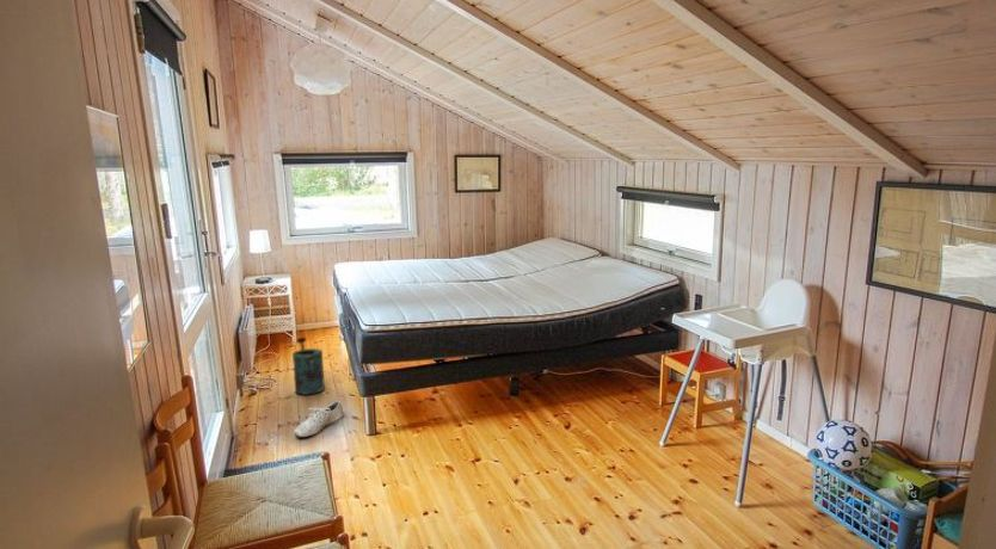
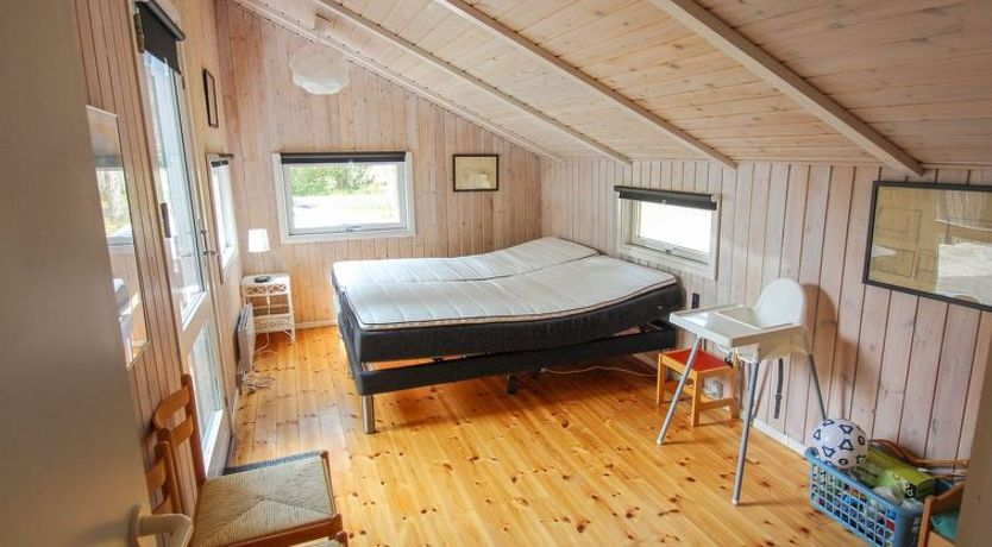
- watering can (307, 365)
- shoe (318, 417)
